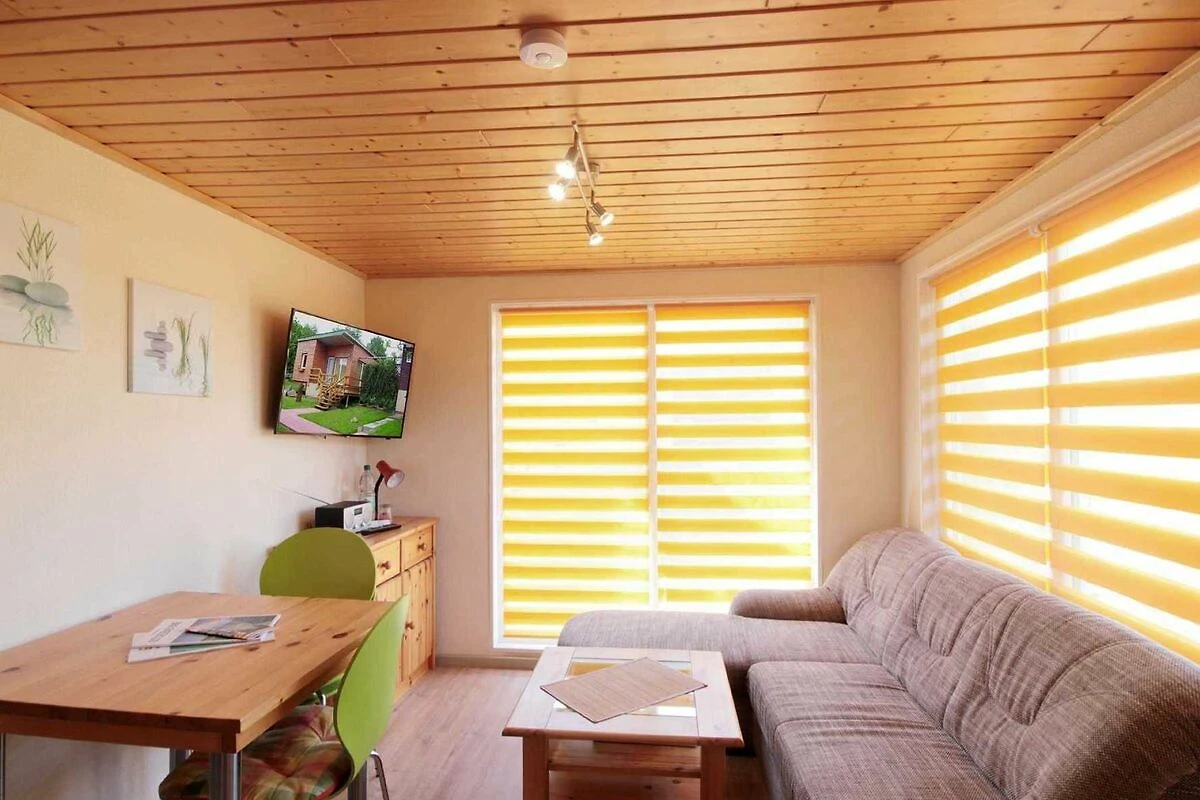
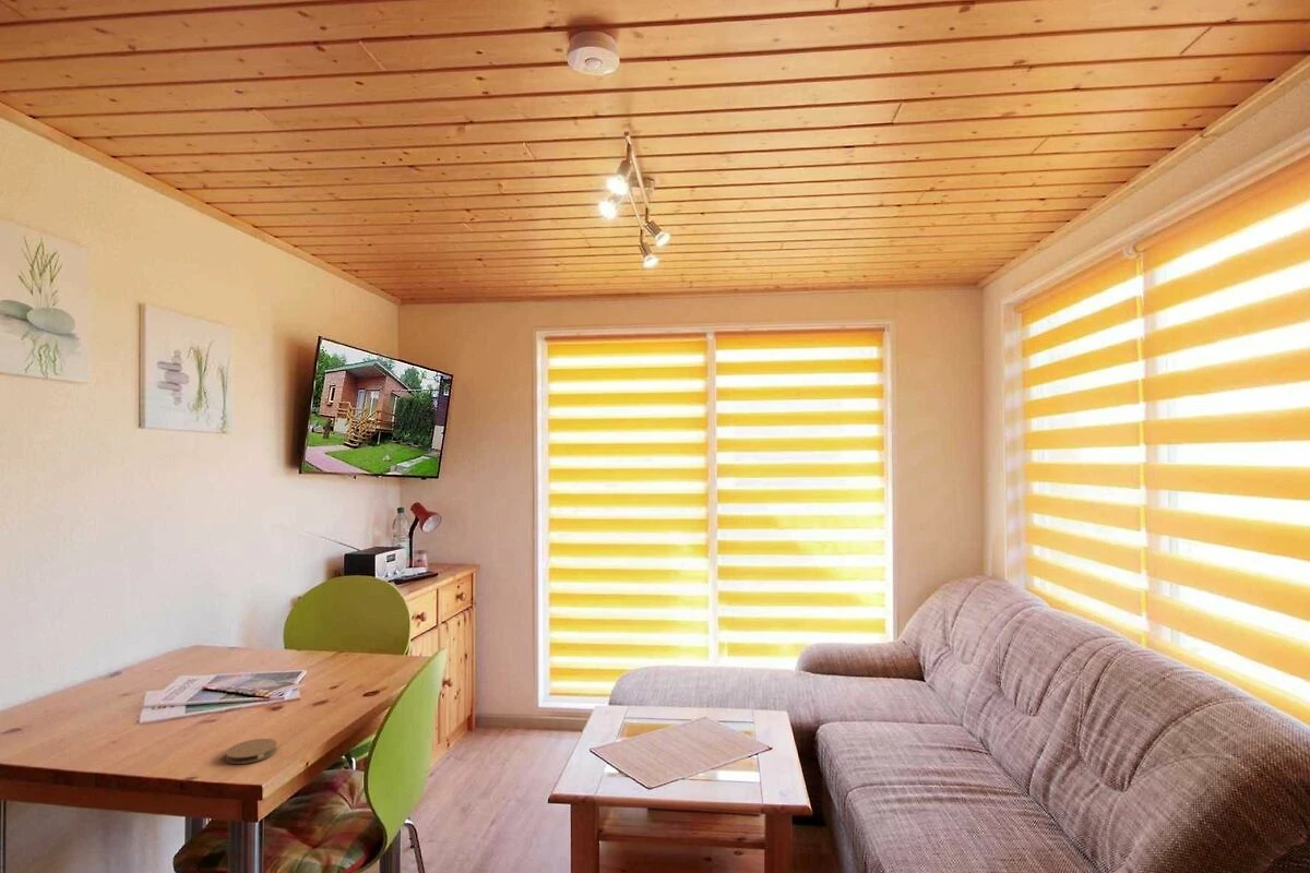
+ coaster (251, 751)
